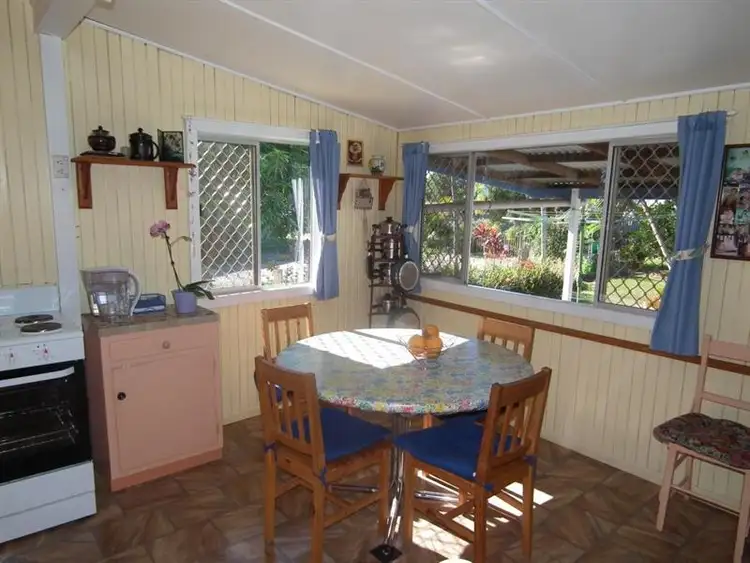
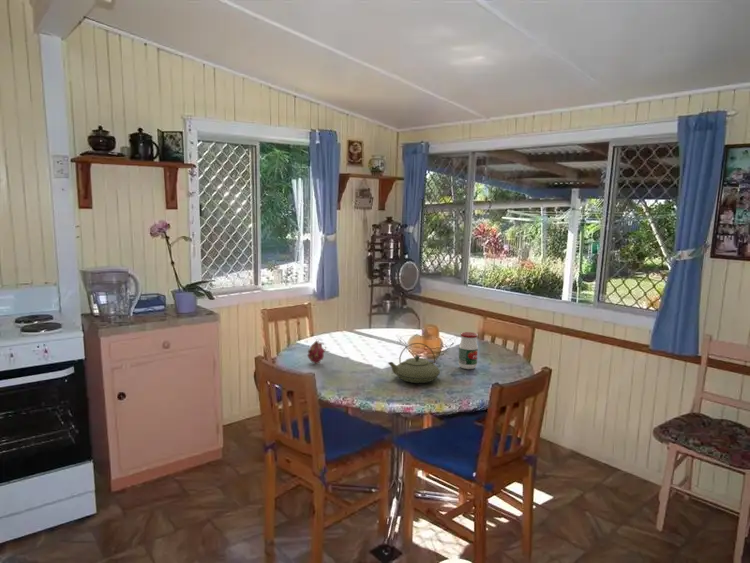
+ teapot (414, 360)
+ fruit (316, 350)
+ jar (468, 350)
